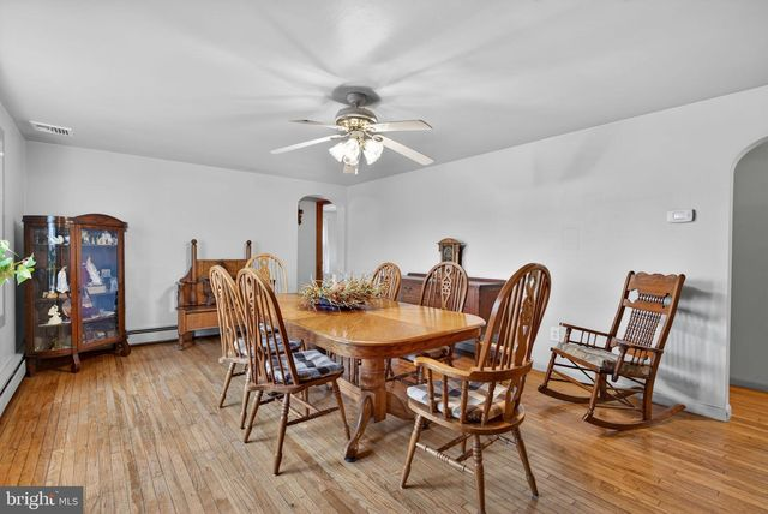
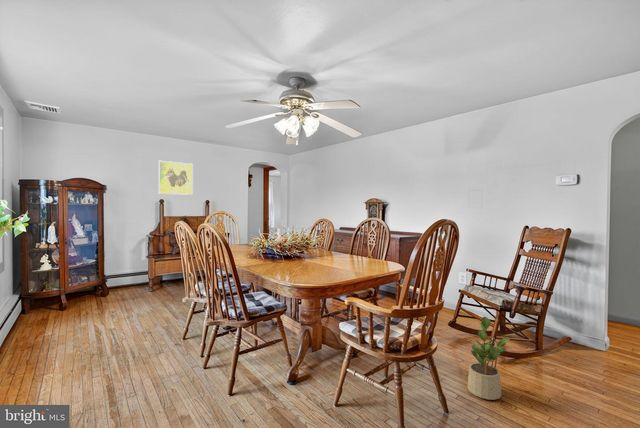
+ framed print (176, 178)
+ potted plant (487, 353)
